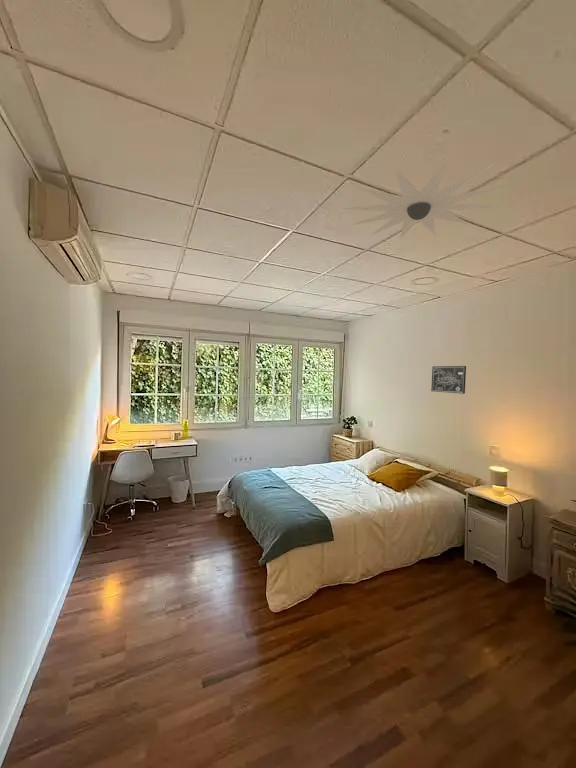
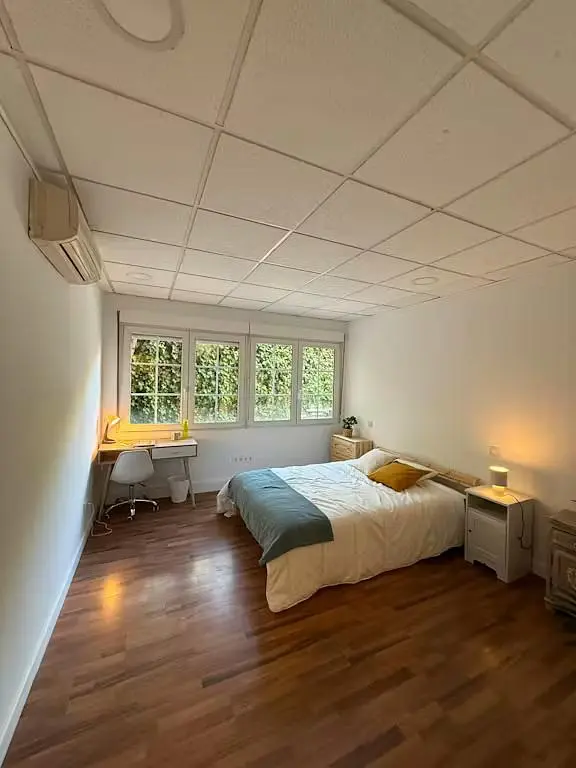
- wall art (447, 379)
- ceiling light (418, 207)
